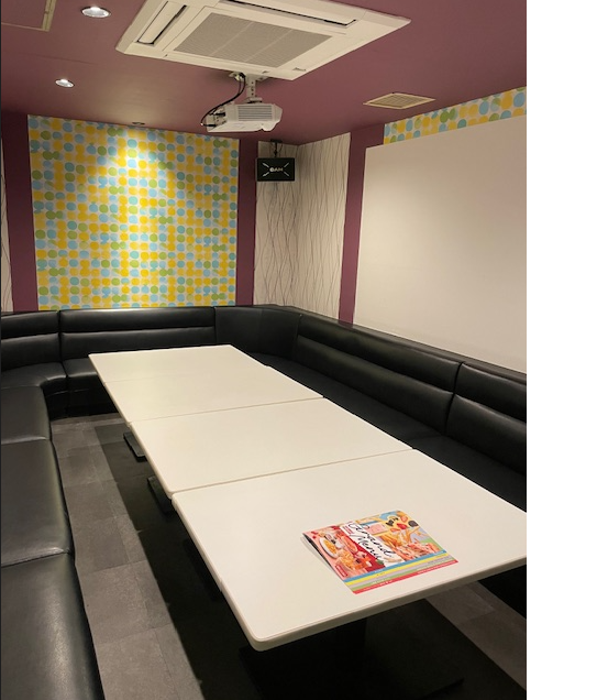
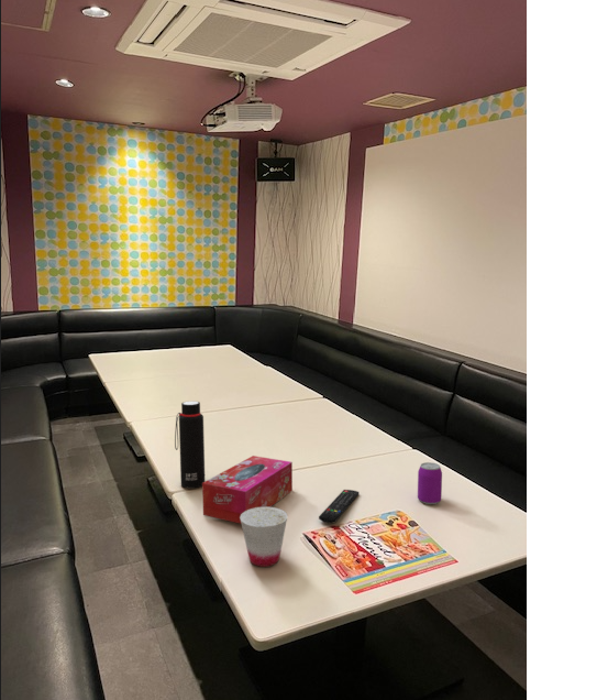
+ water bottle (189, 444)
+ remote control (340, 505)
+ beverage can (429, 483)
+ tissue box (250, 486)
+ cup (264, 537)
